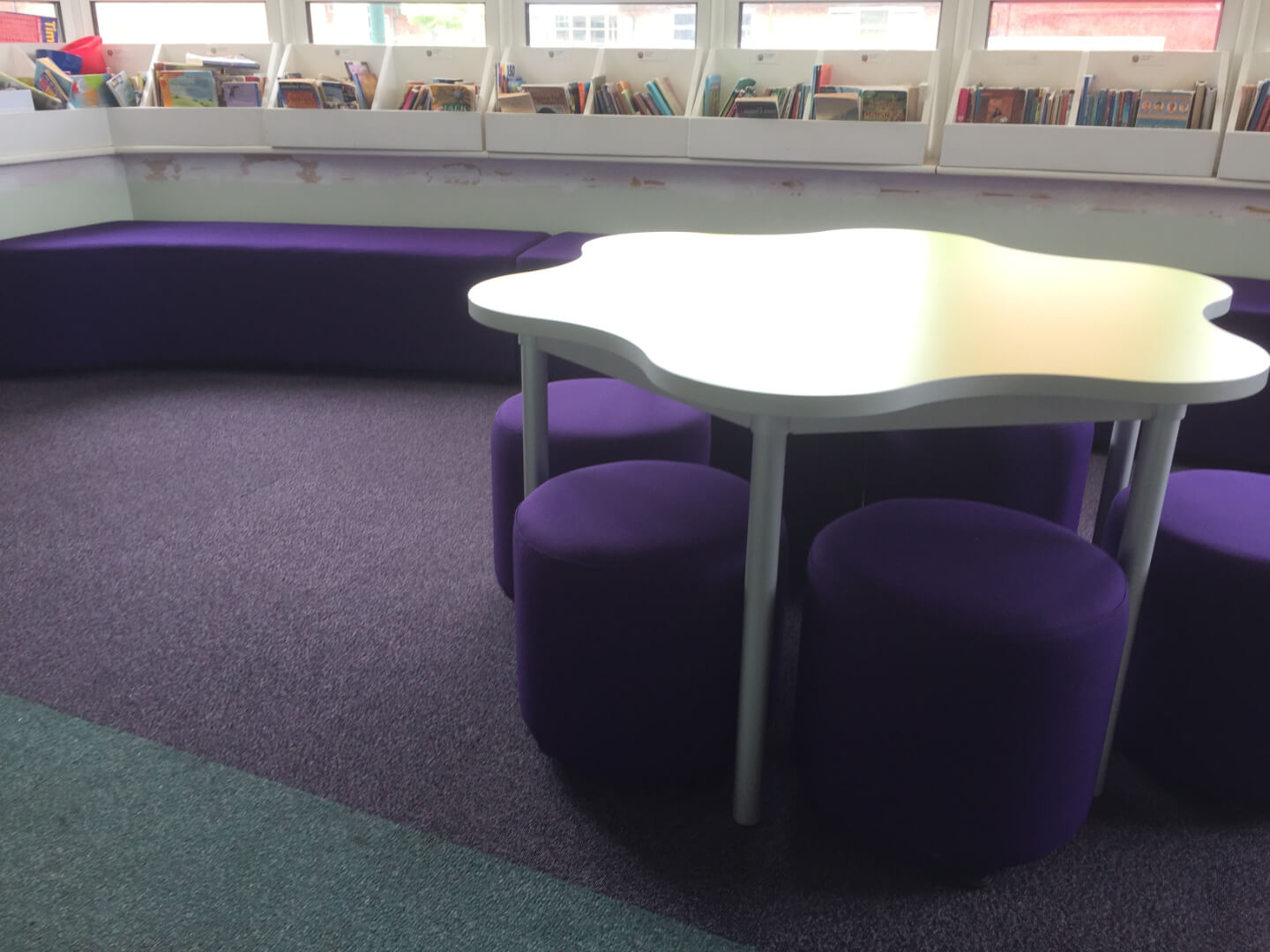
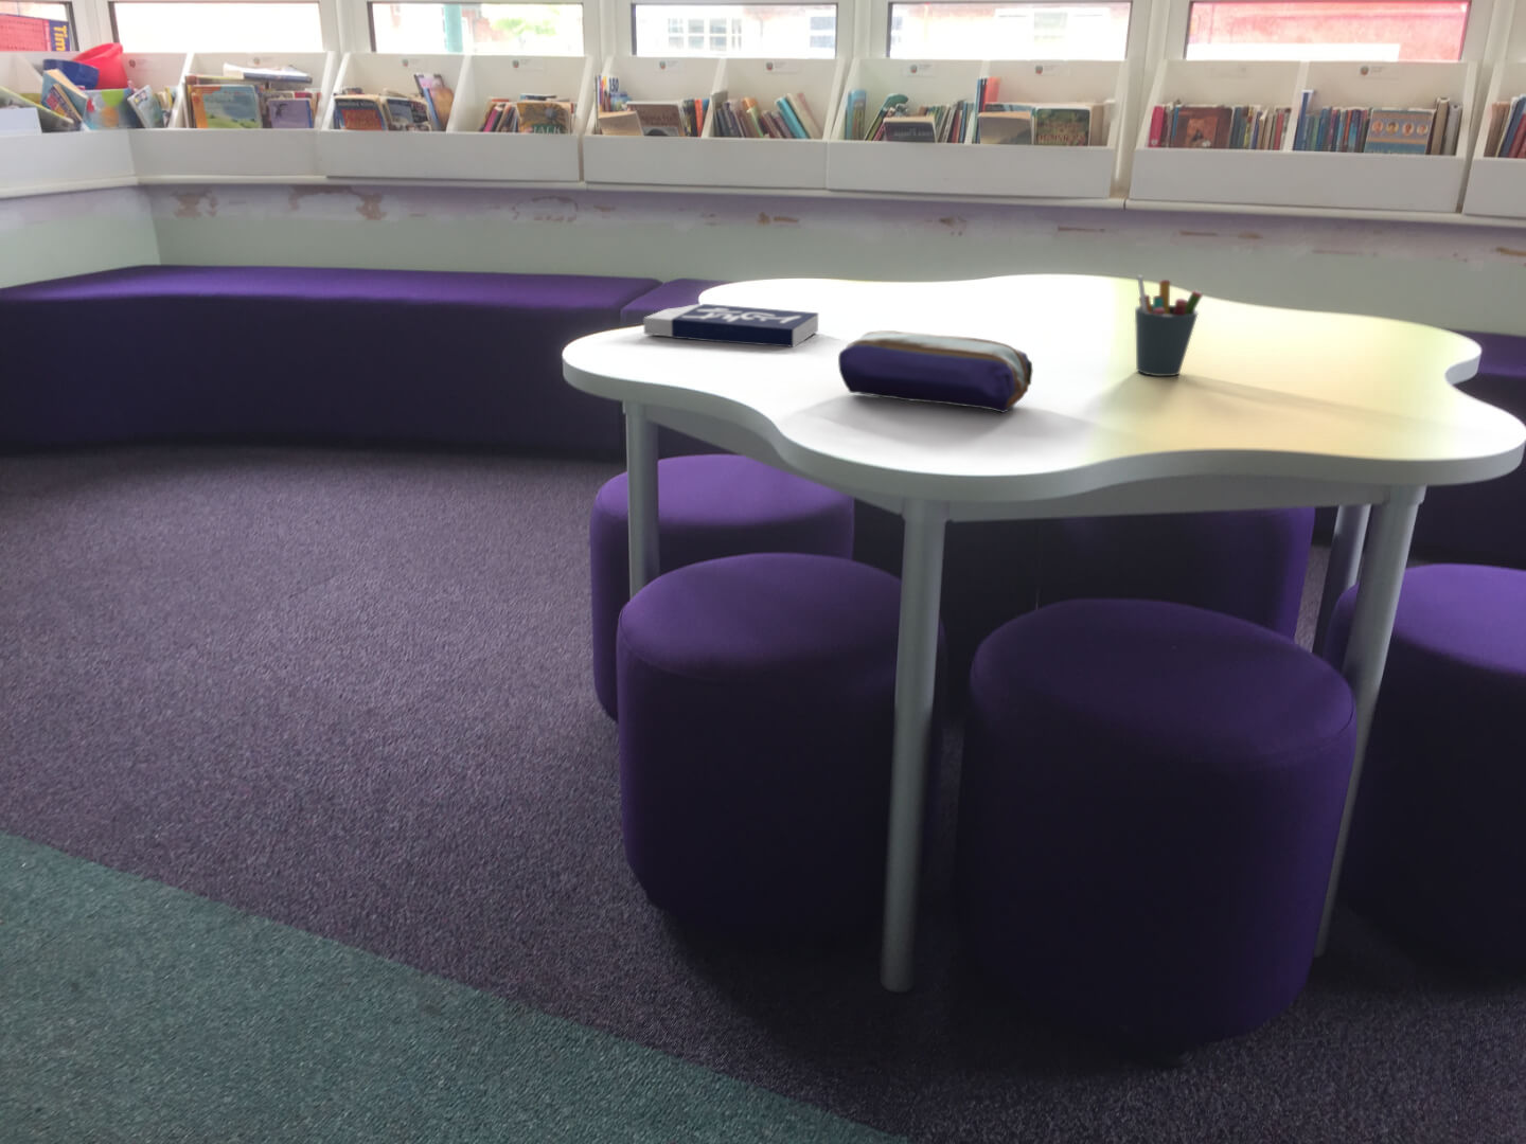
+ pen holder (1163, 324)
+ pencil case (934, 369)
+ book (732, 323)
